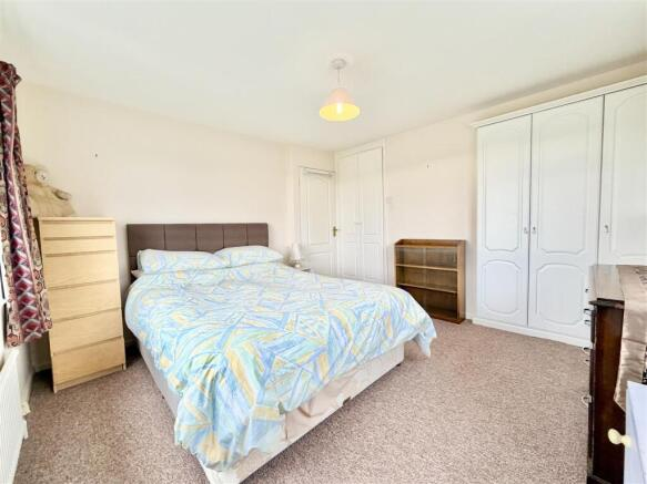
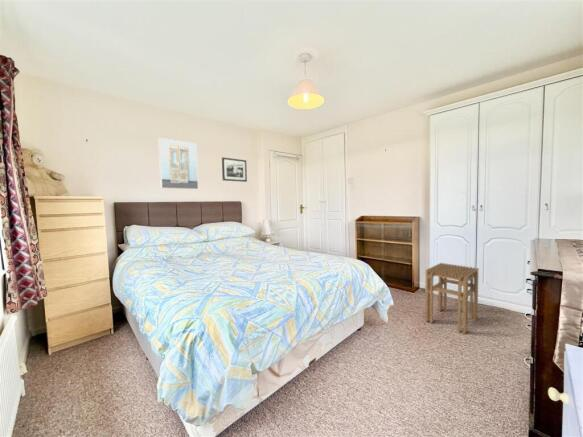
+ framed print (179, 165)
+ stool (452, 294)
+ picture frame (234, 170)
